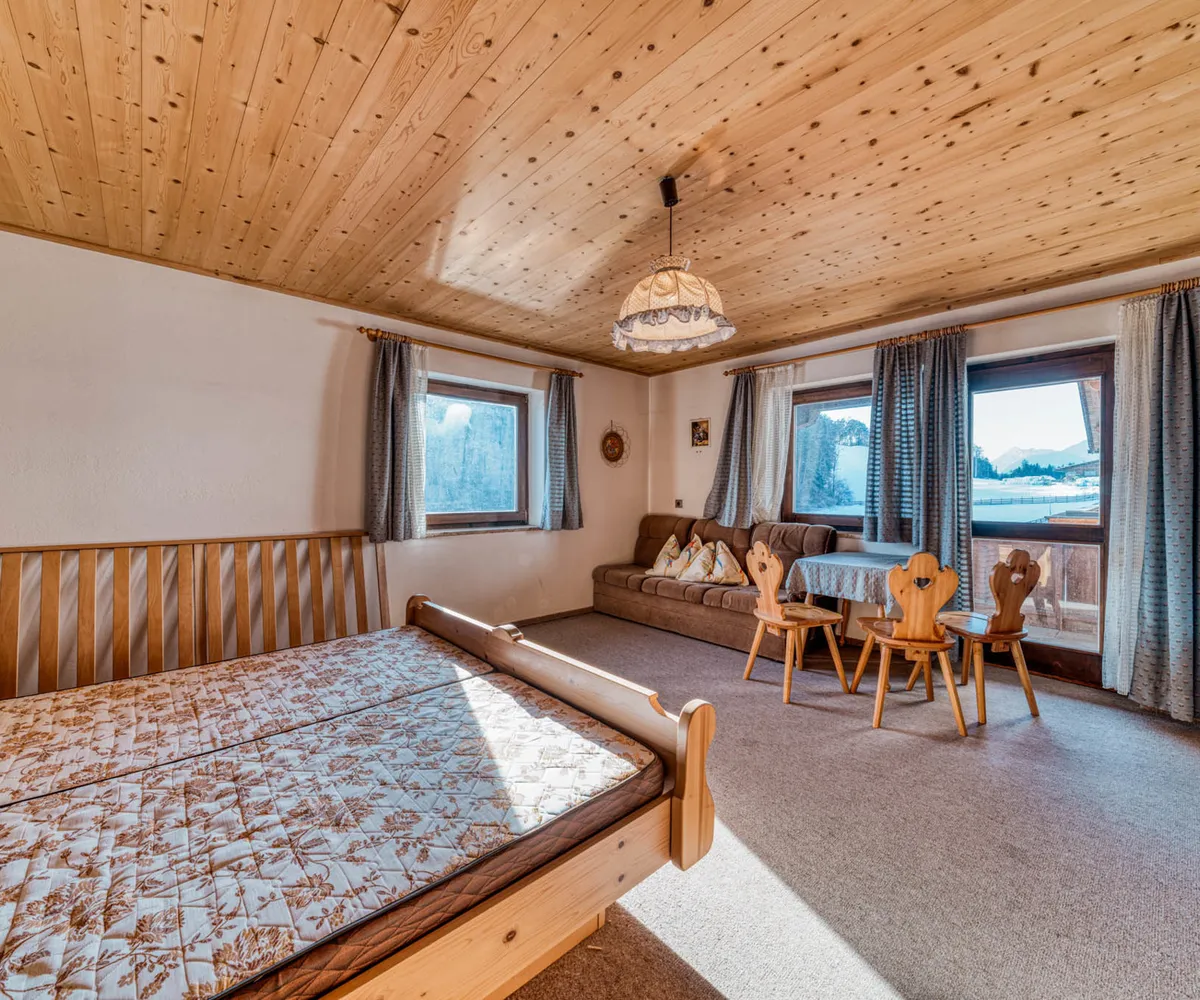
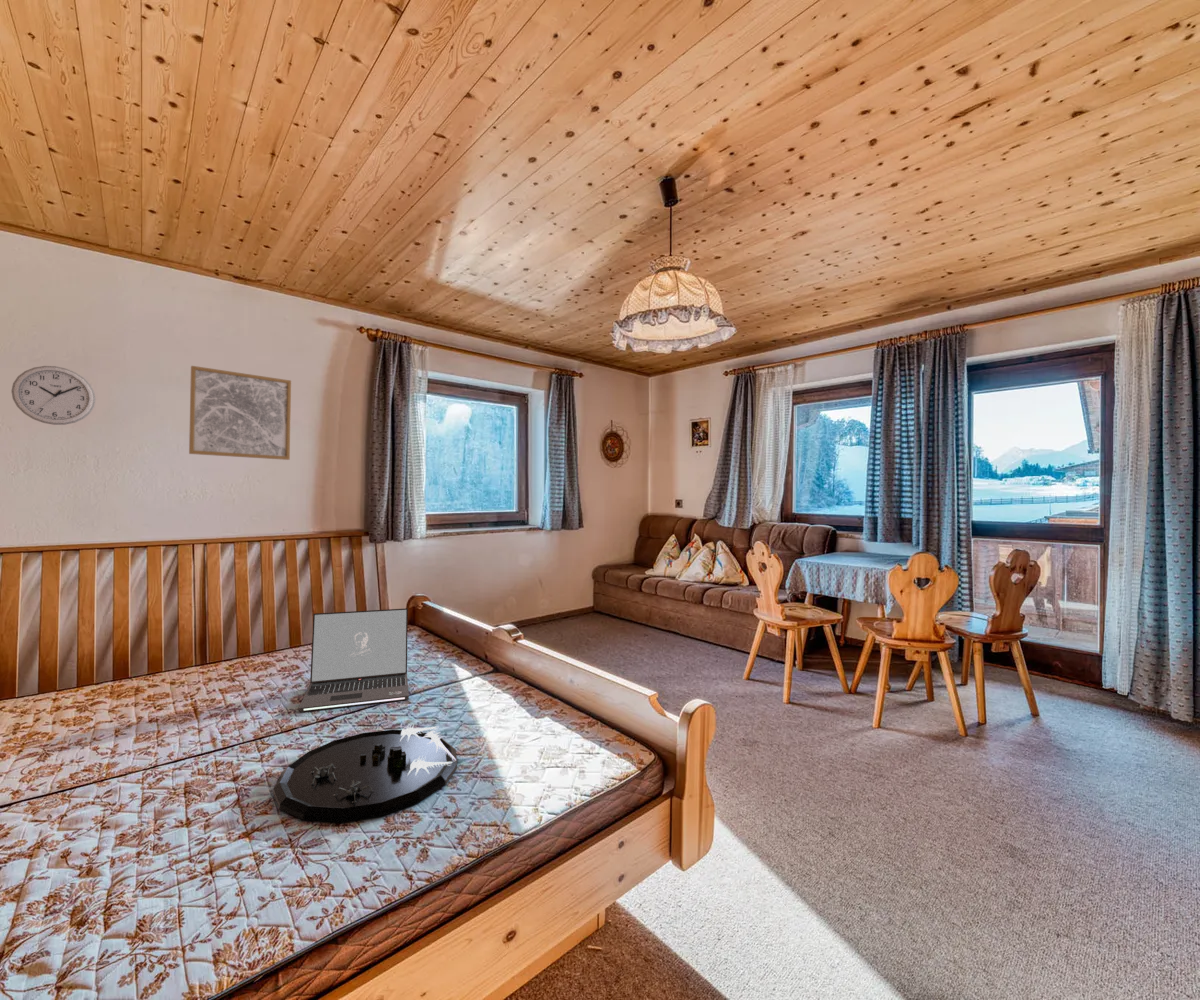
+ decorative tray (371, 751)
+ laptop (359, 654)
+ wall art (242, 415)
+ wall clock (55, 395)
